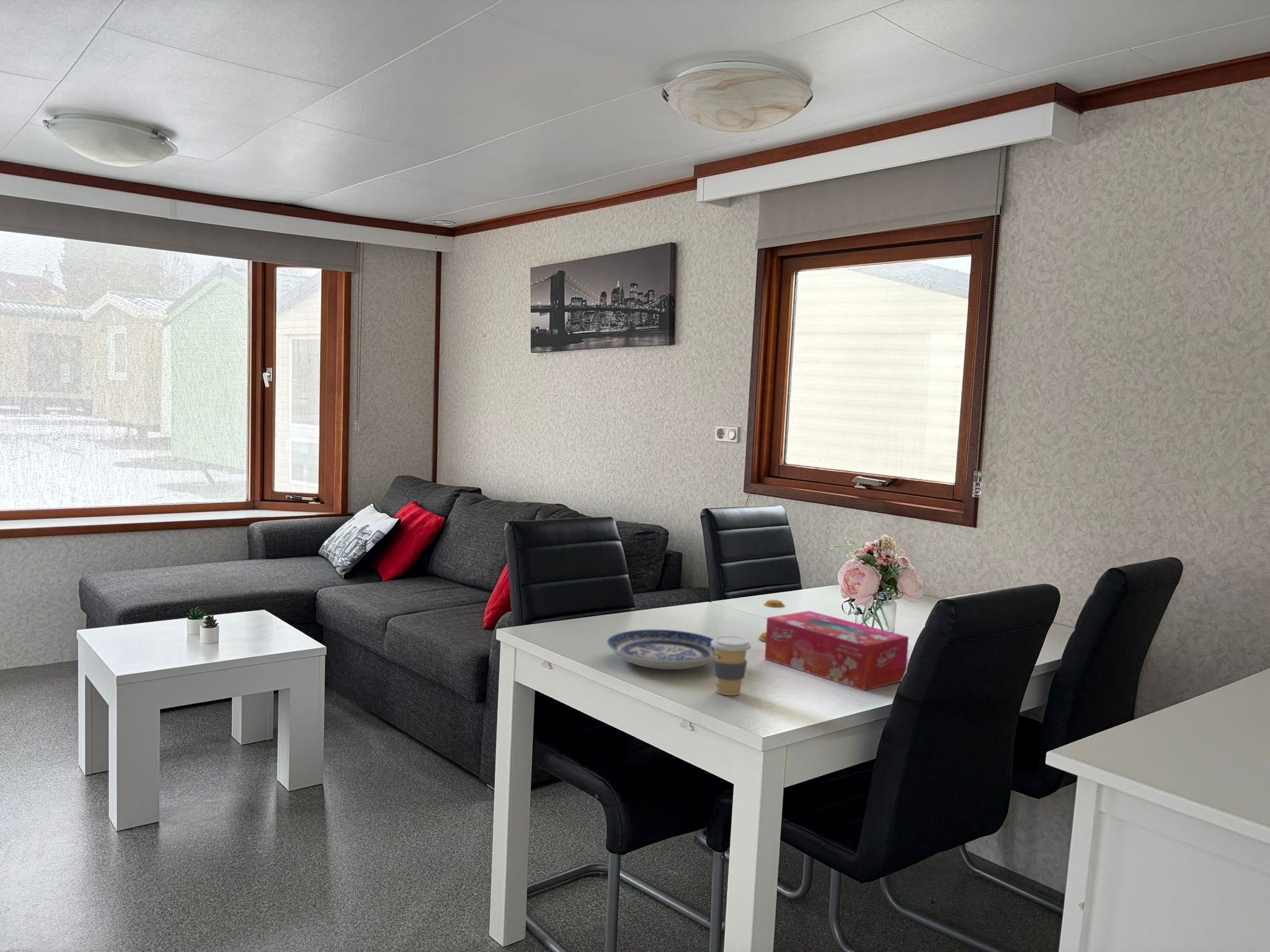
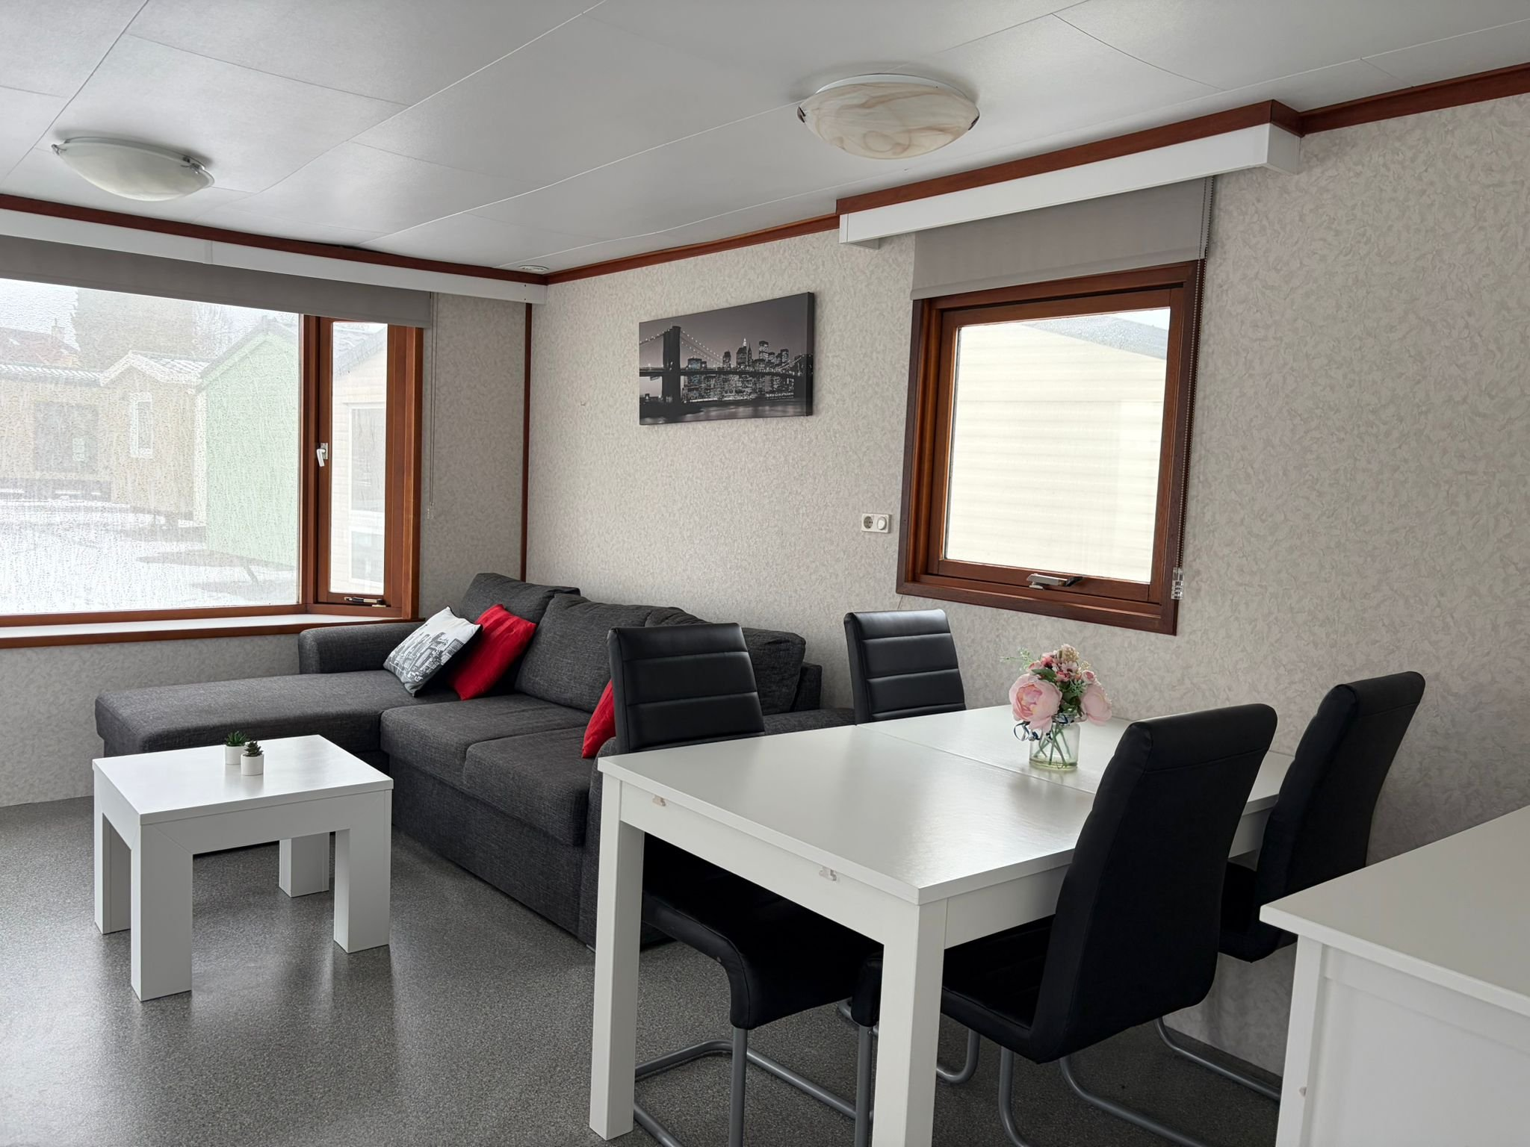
- tissue box (834, 648)
- plate (665, 652)
- salt shaker (773, 607)
- coffee cup (729, 666)
